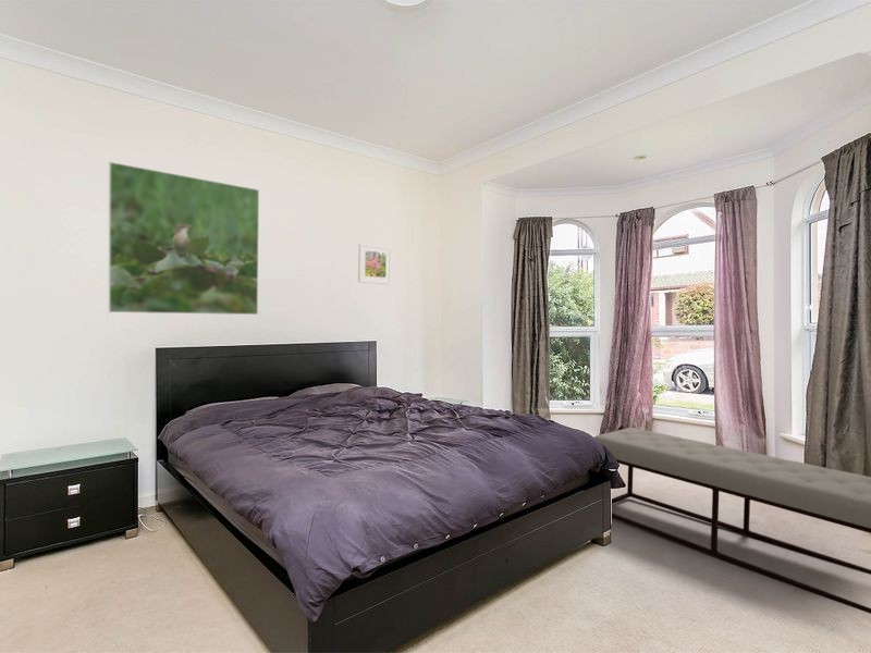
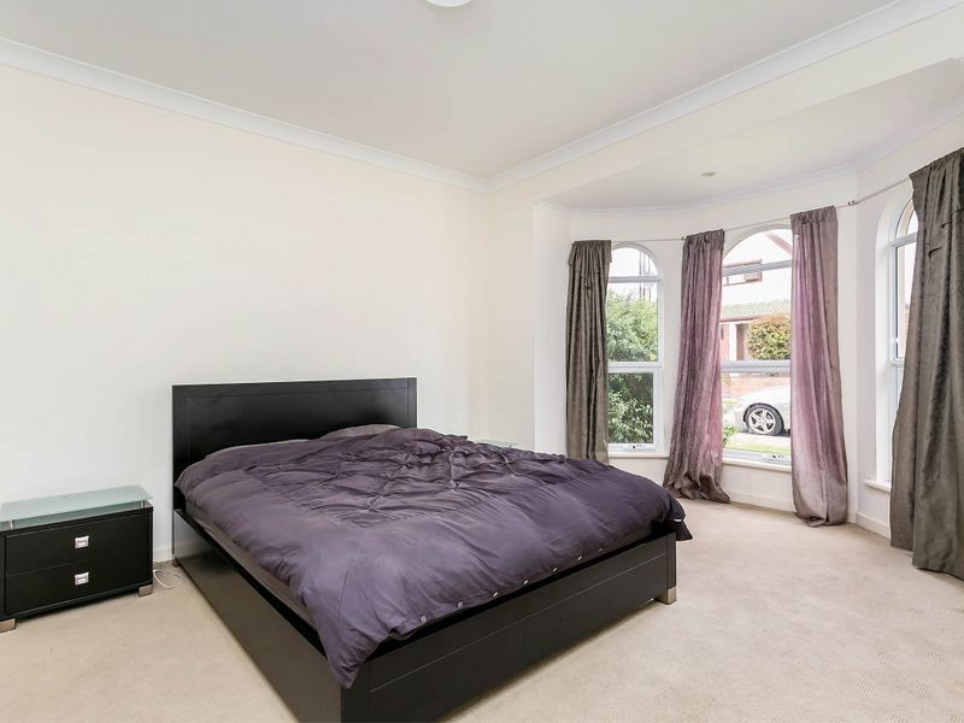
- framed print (189, 245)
- bench (732, 494)
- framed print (375, 263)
